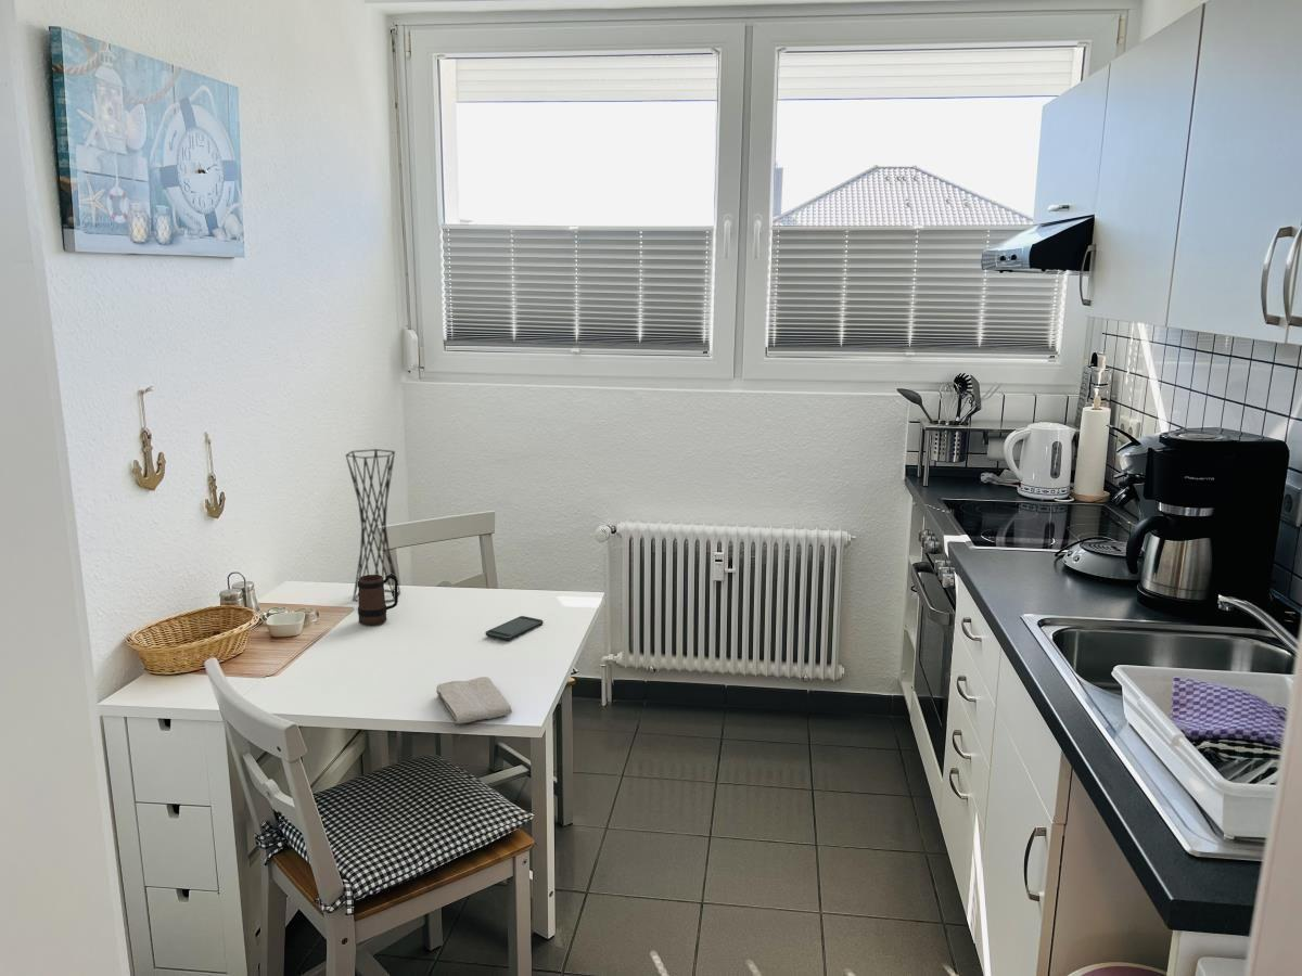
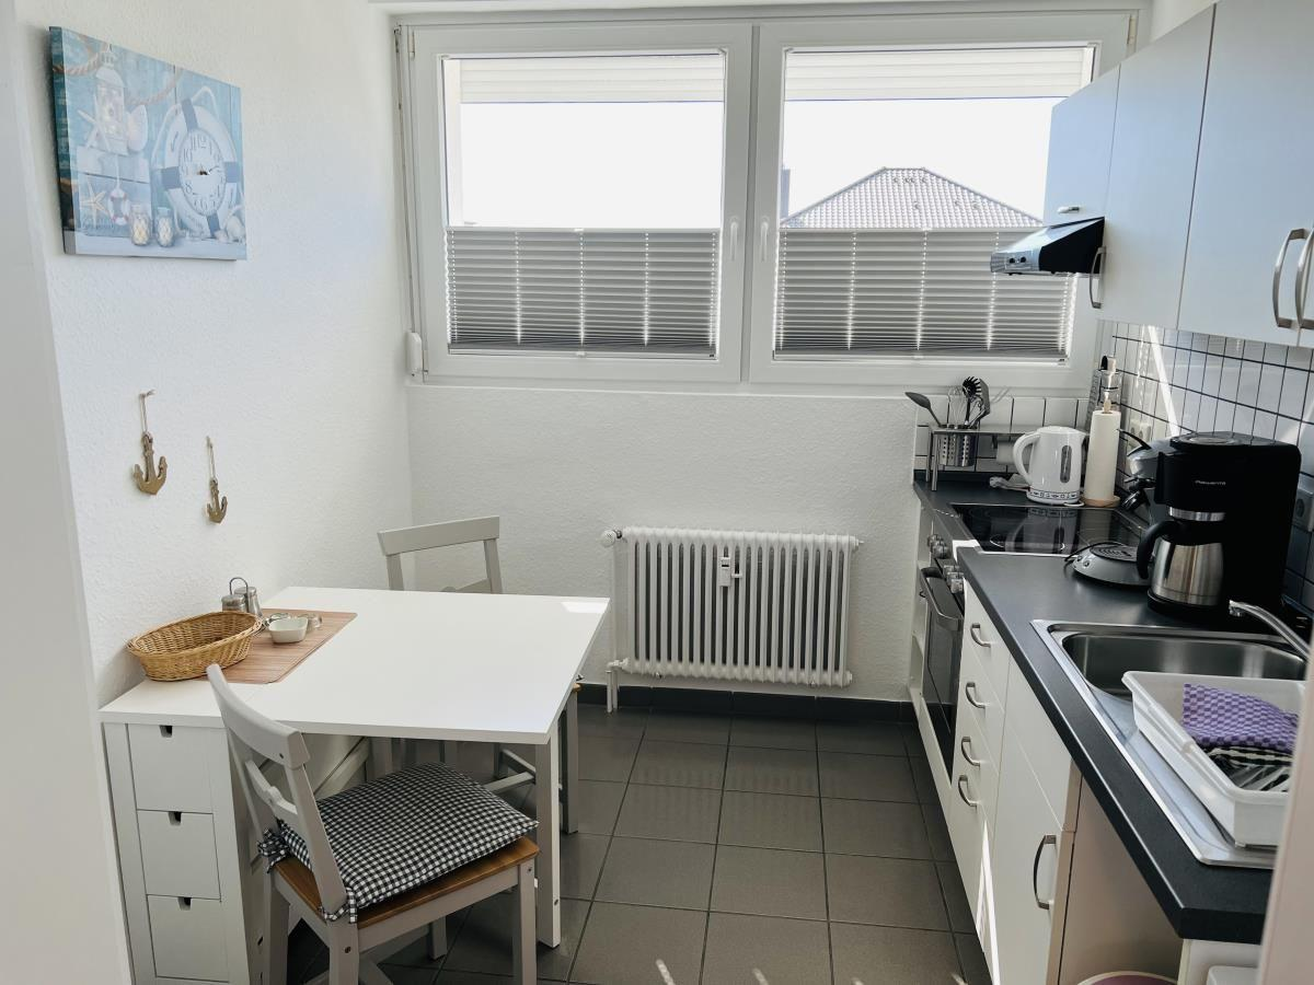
- smartphone (514, 628)
- washcloth (472, 698)
- mug (378, 598)
- vase (374, 526)
